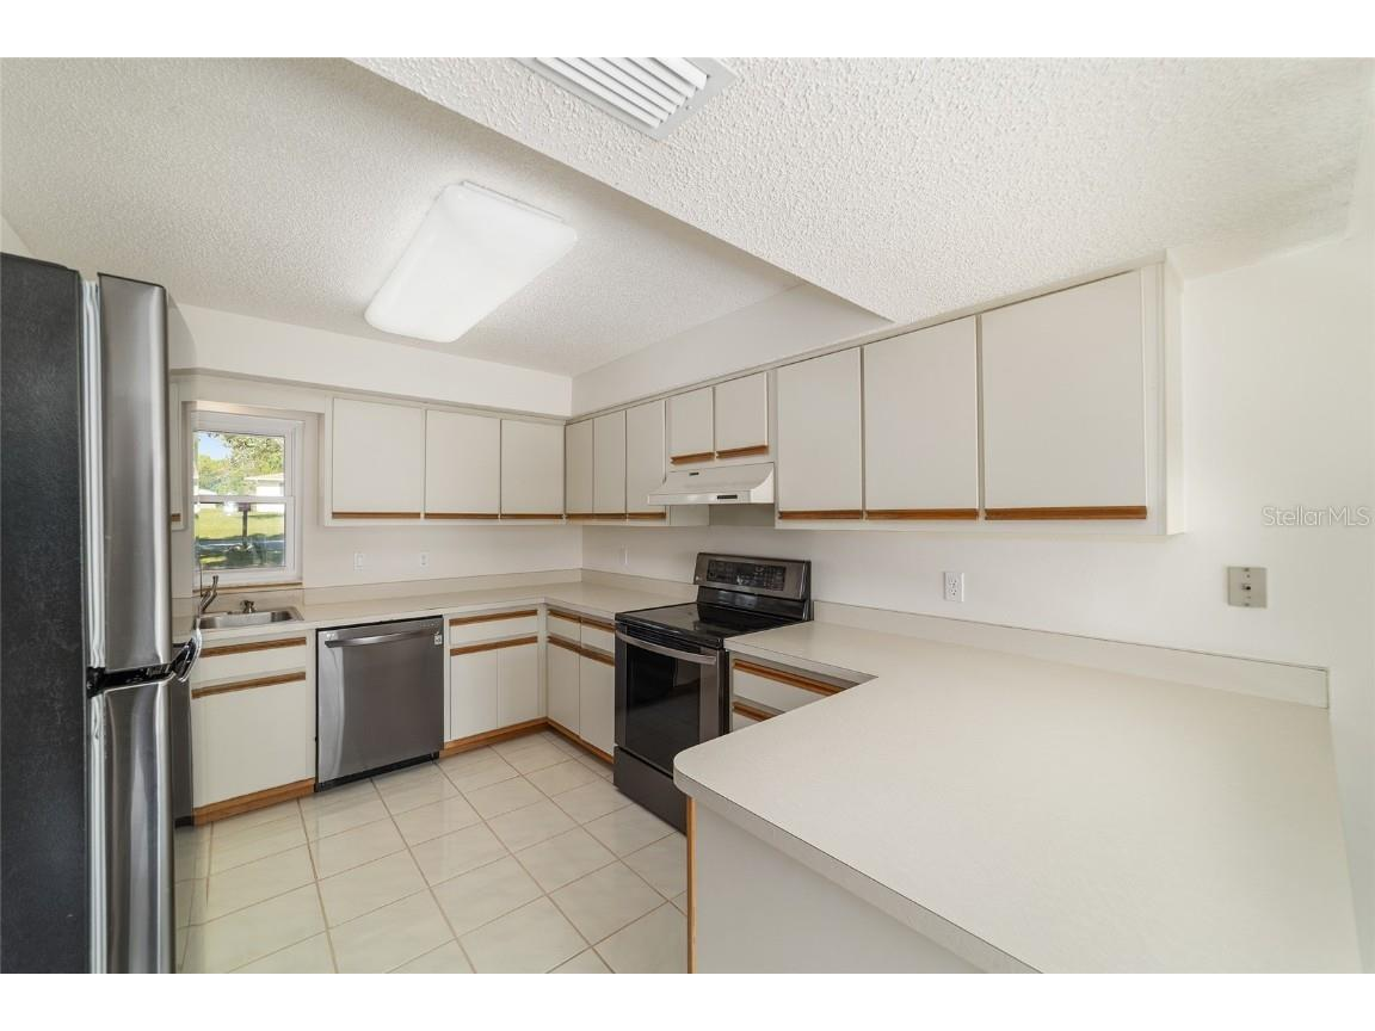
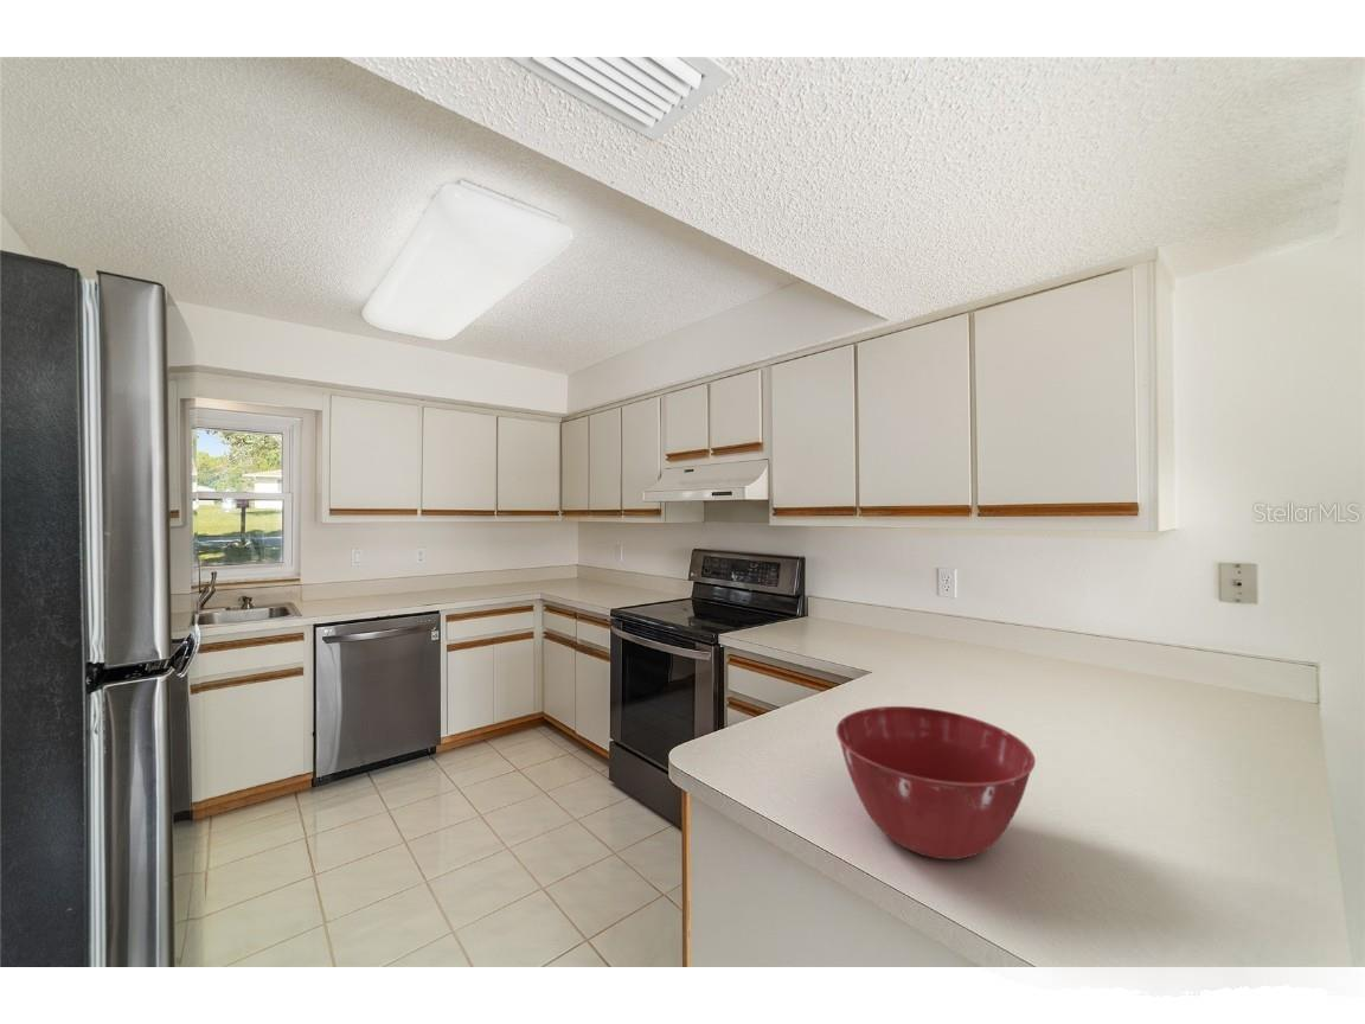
+ mixing bowl (929, 785)
